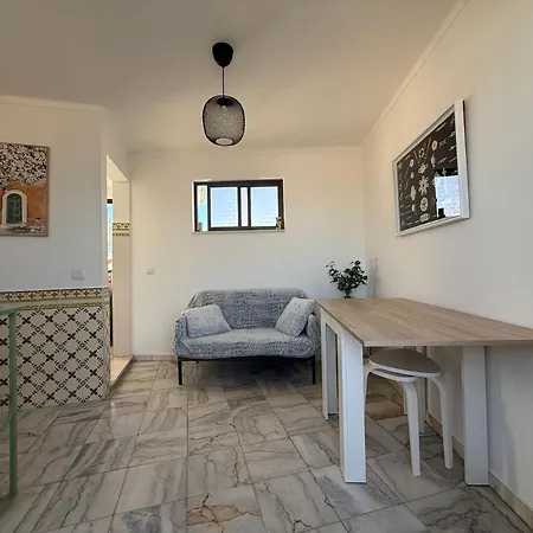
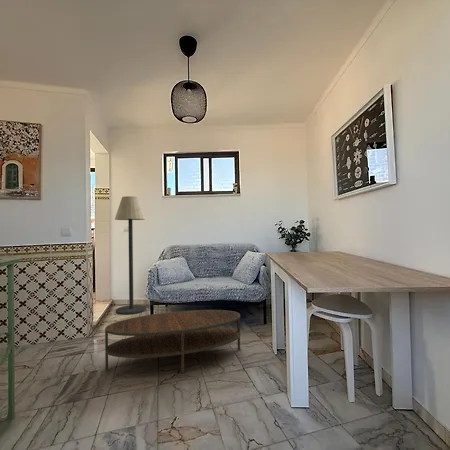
+ coffee table (177, 339)
+ floor lamp (130, 253)
